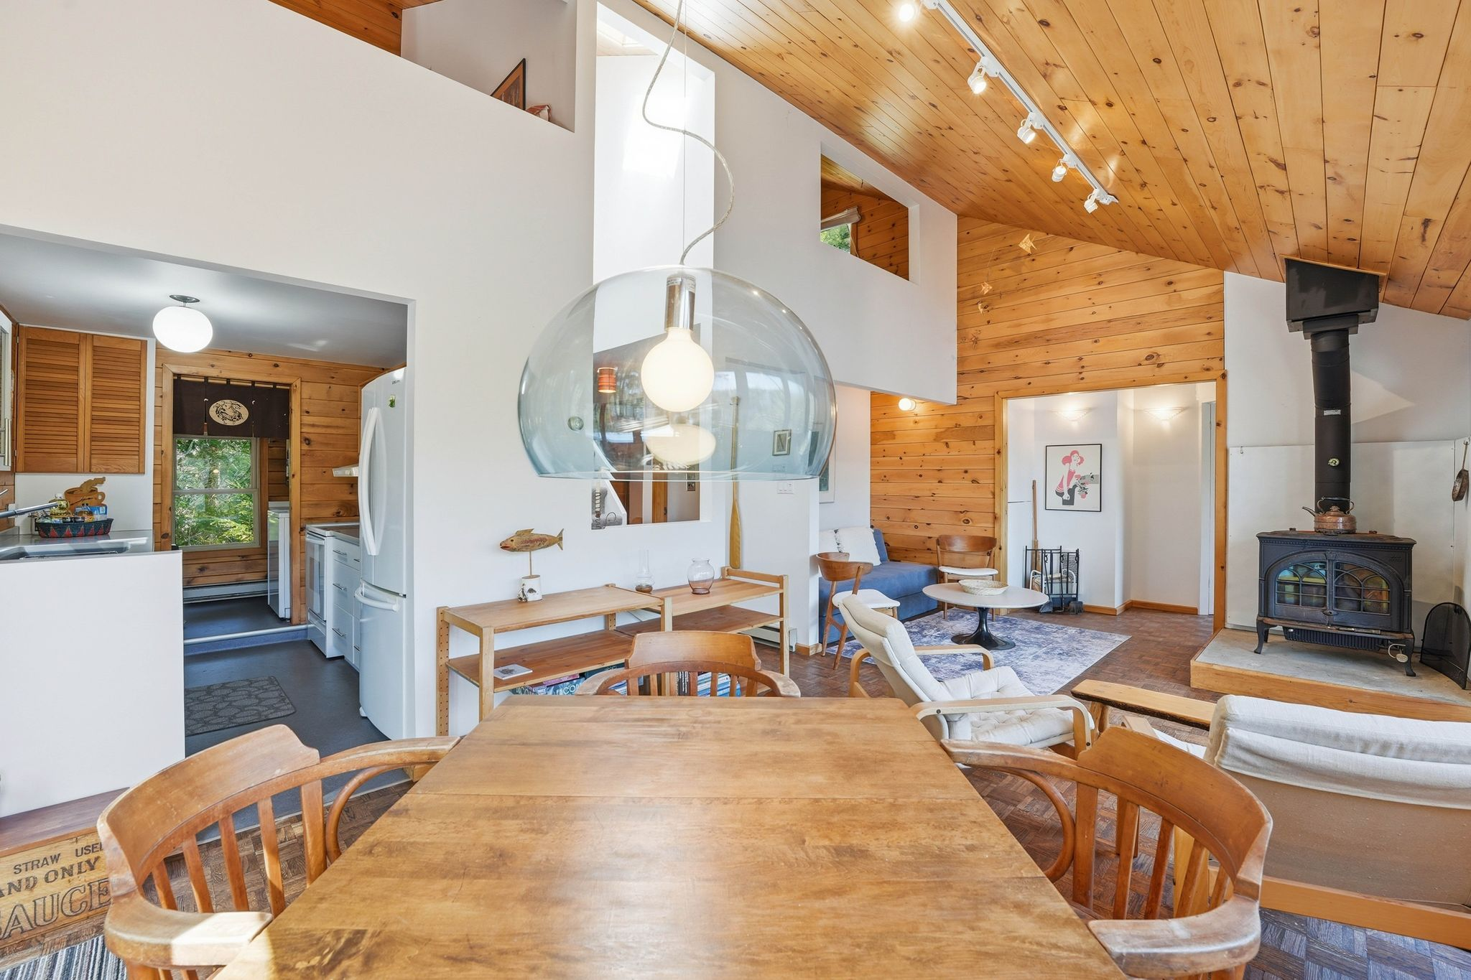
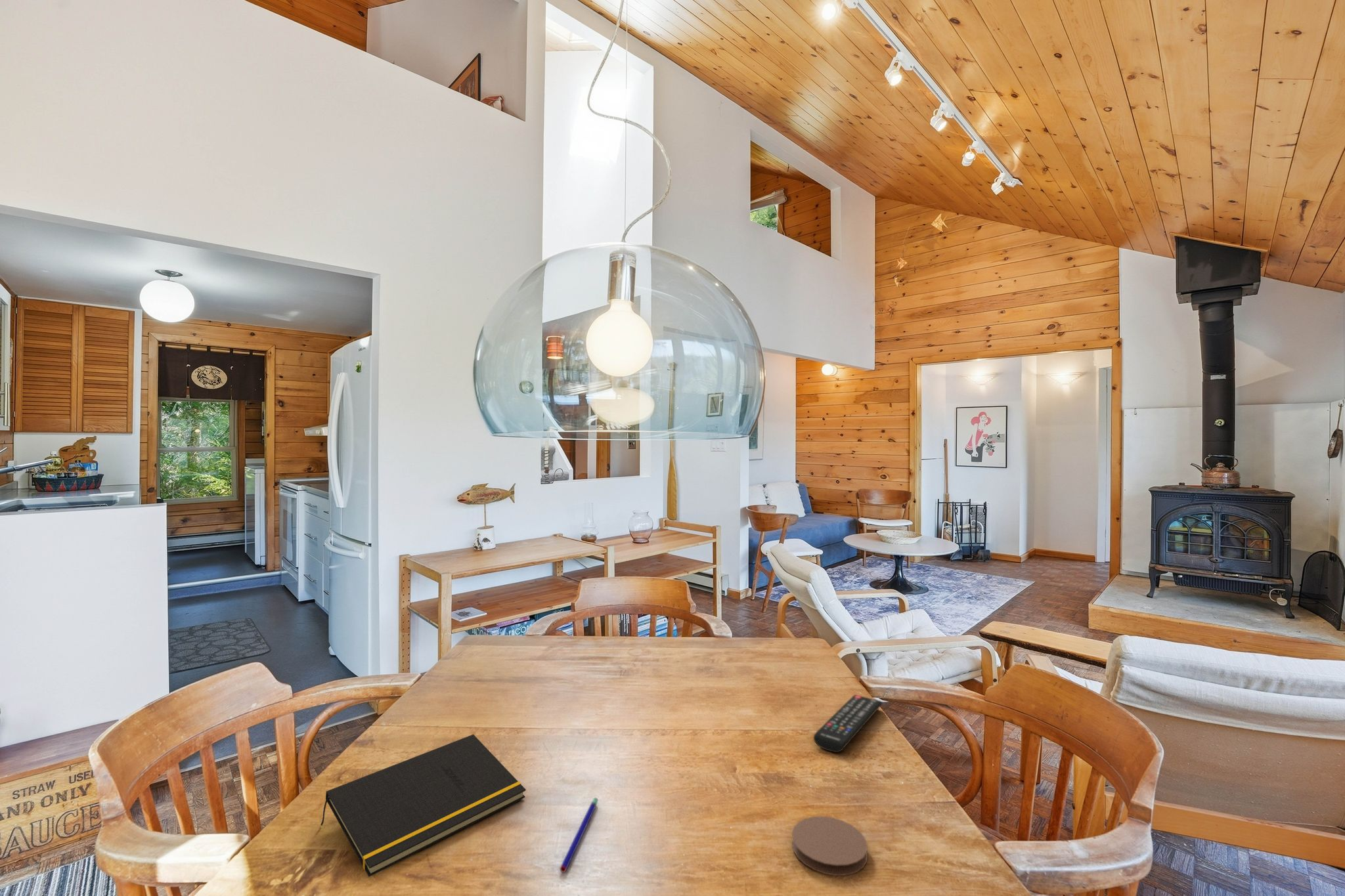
+ pen (581, 831)
+ notepad (429, 794)
+ remote control (850, 721)
+ coaster (829, 843)
